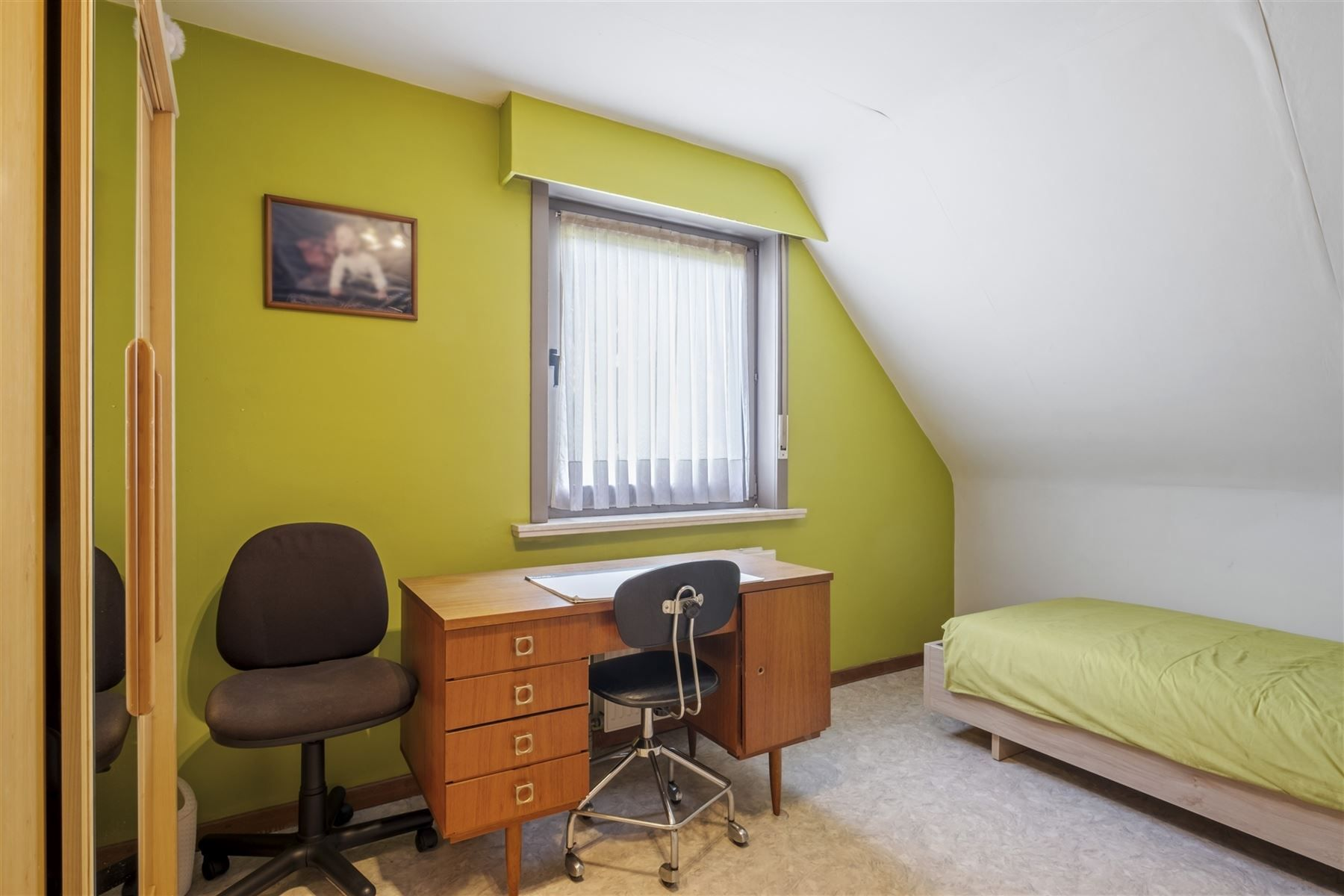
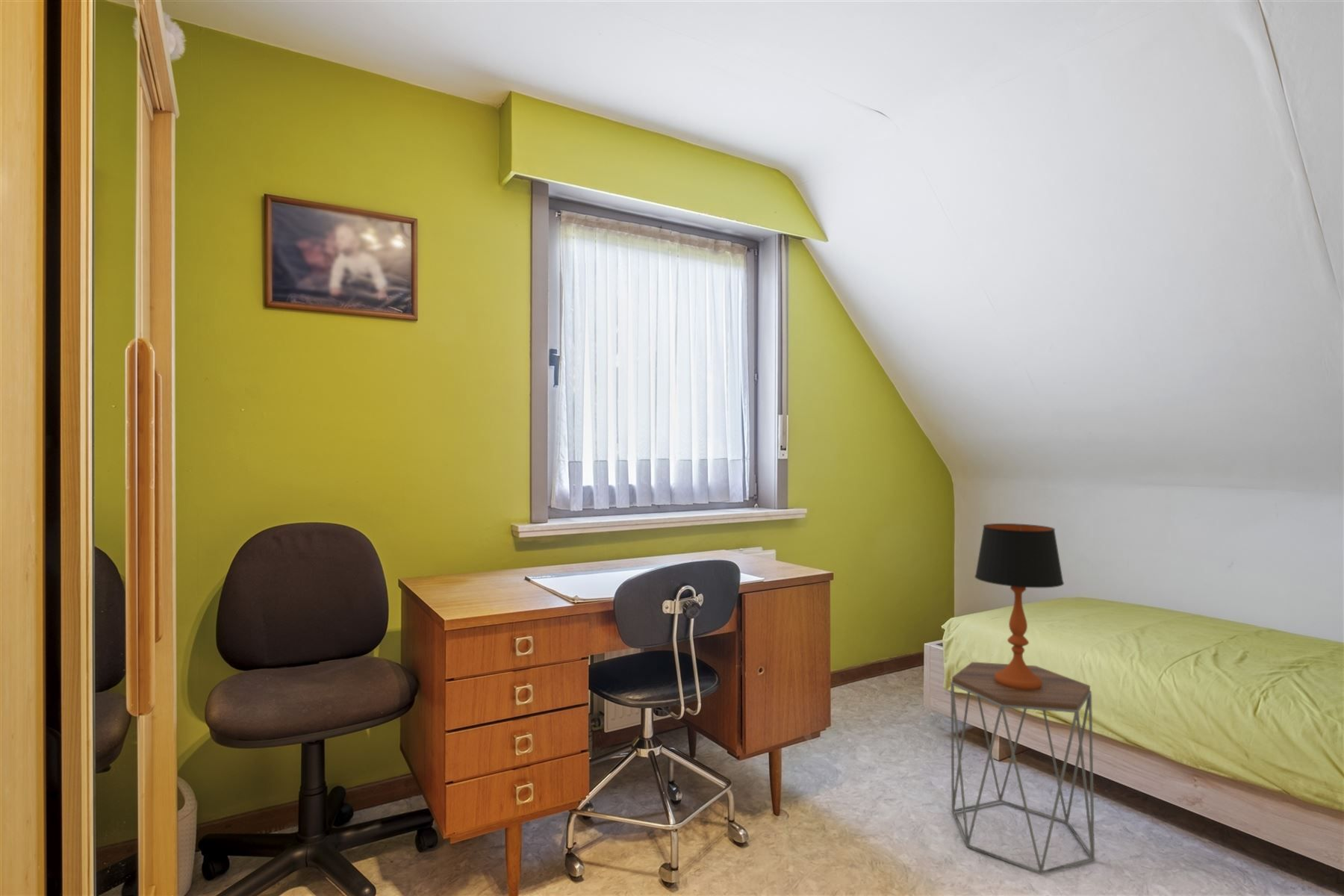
+ side table (1015, 759)
+ table lamp (1018, 604)
